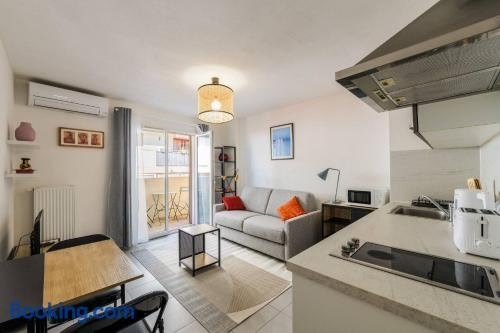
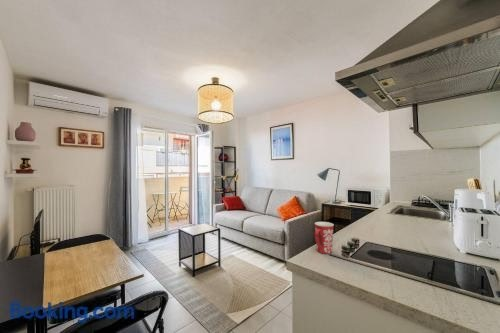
+ mug (322, 238)
